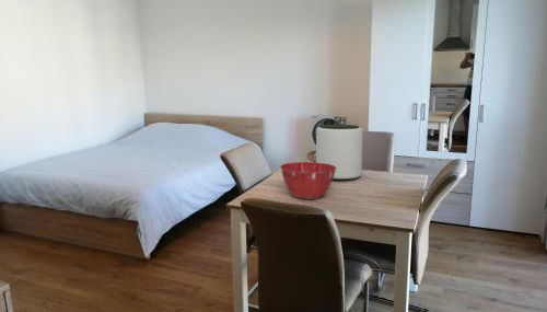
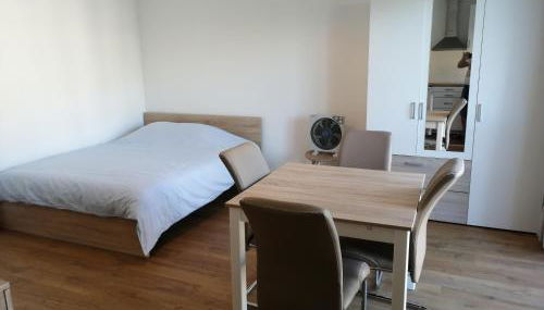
- plant pot (338, 151)
- mixing bowl (307, 181)
